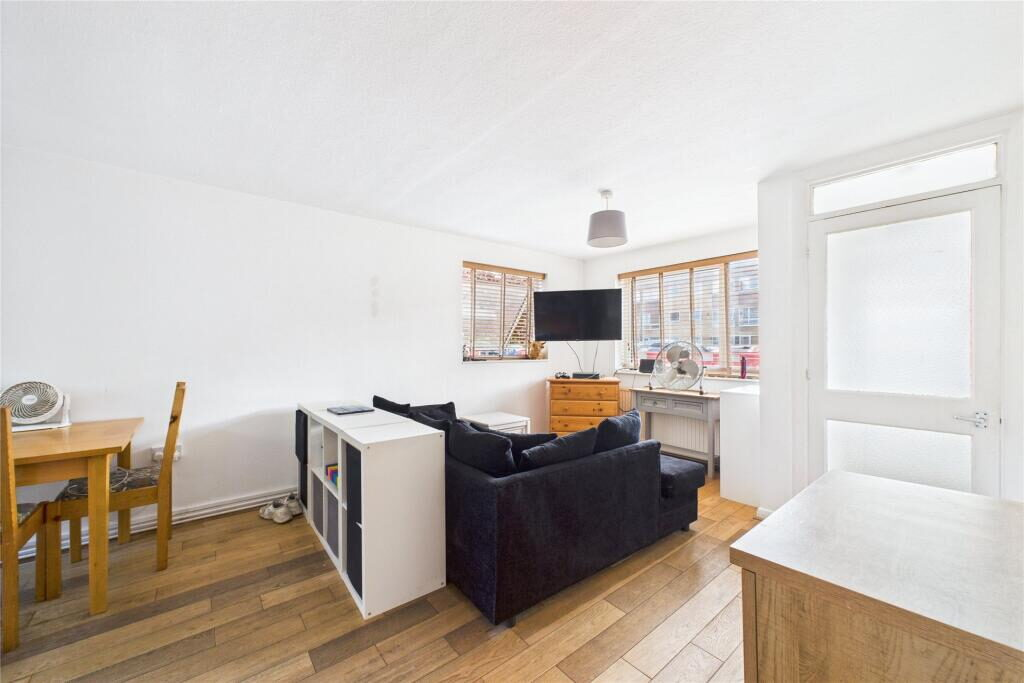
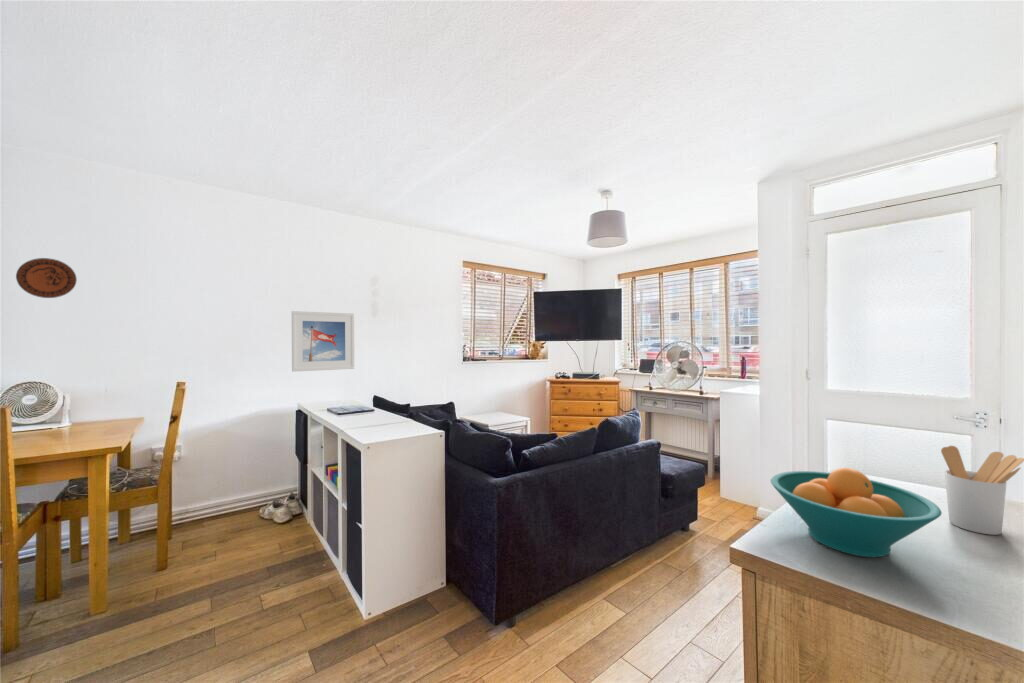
+ utensil holder (984, 488)
+ decorative plate (47, 278)
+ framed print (324, 341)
+ fruit bowl (847, 505)
